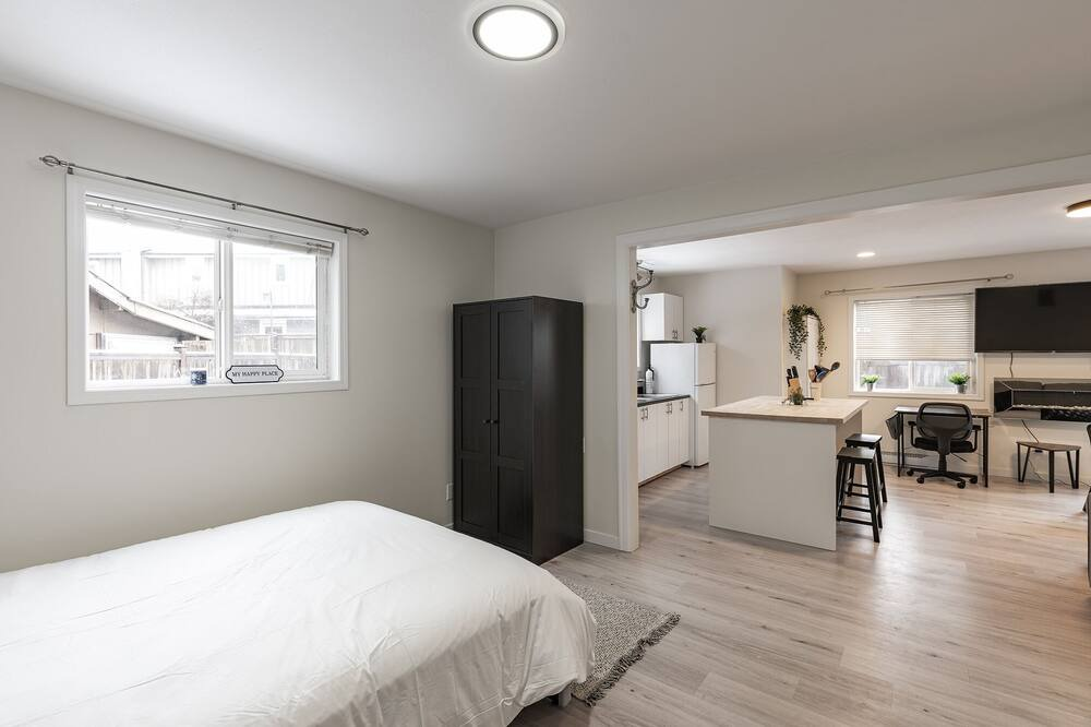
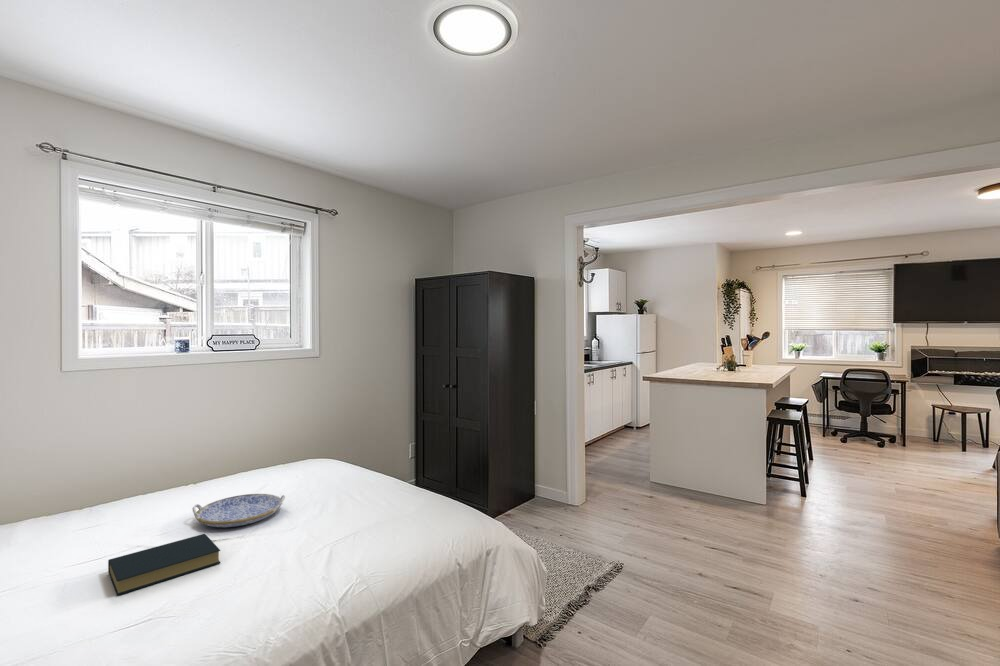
+ hardback book (165, 561)
+ serving tray (240, 508)
